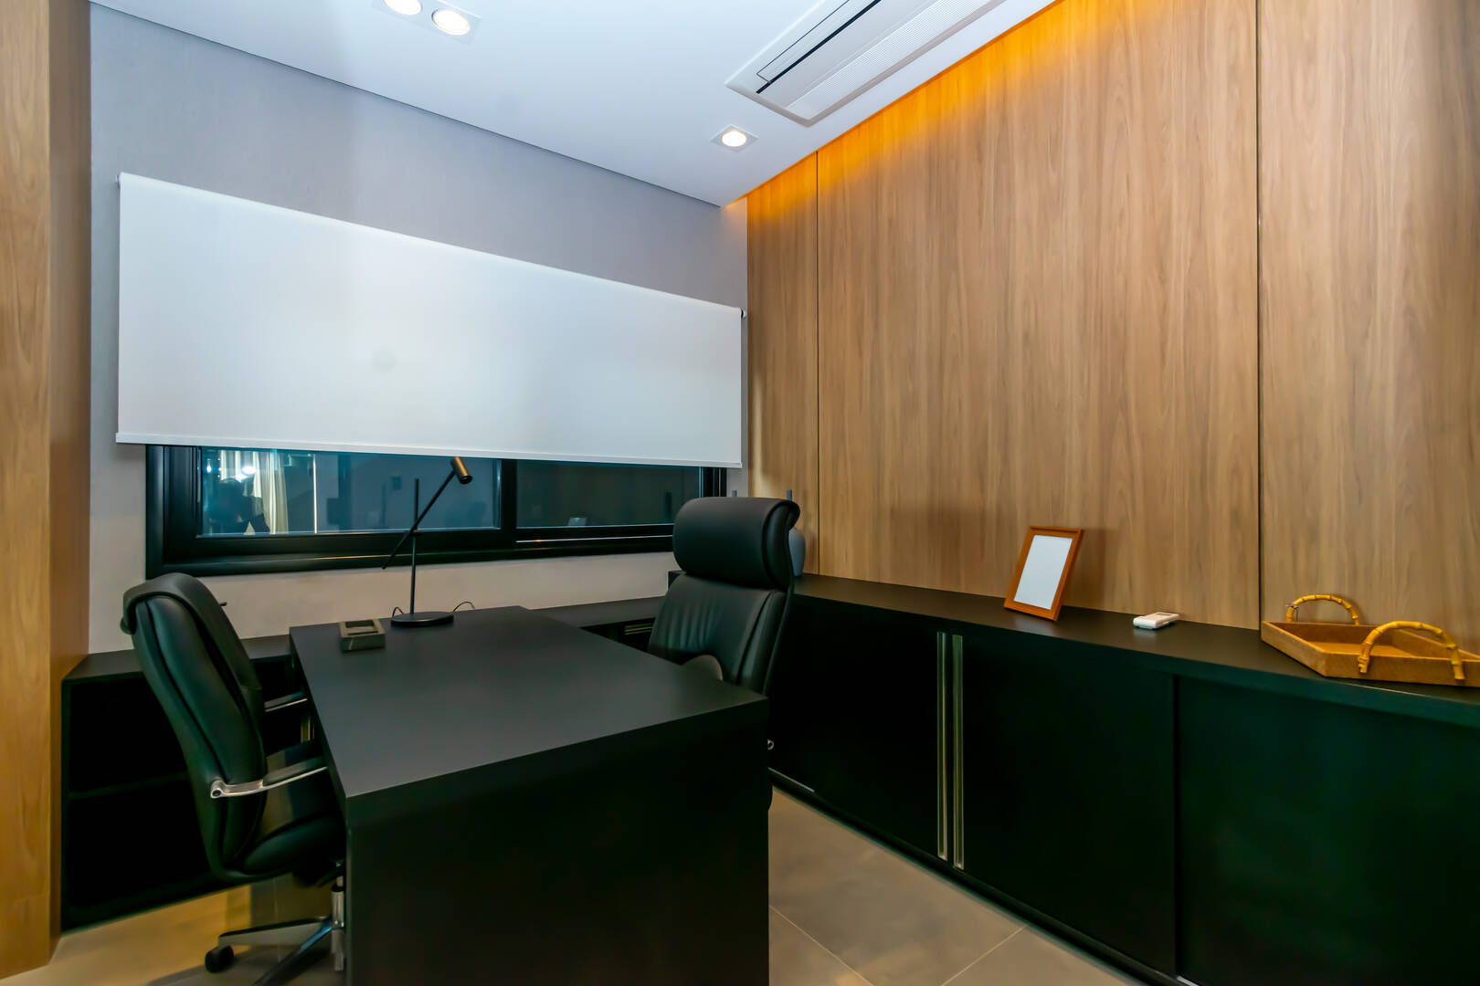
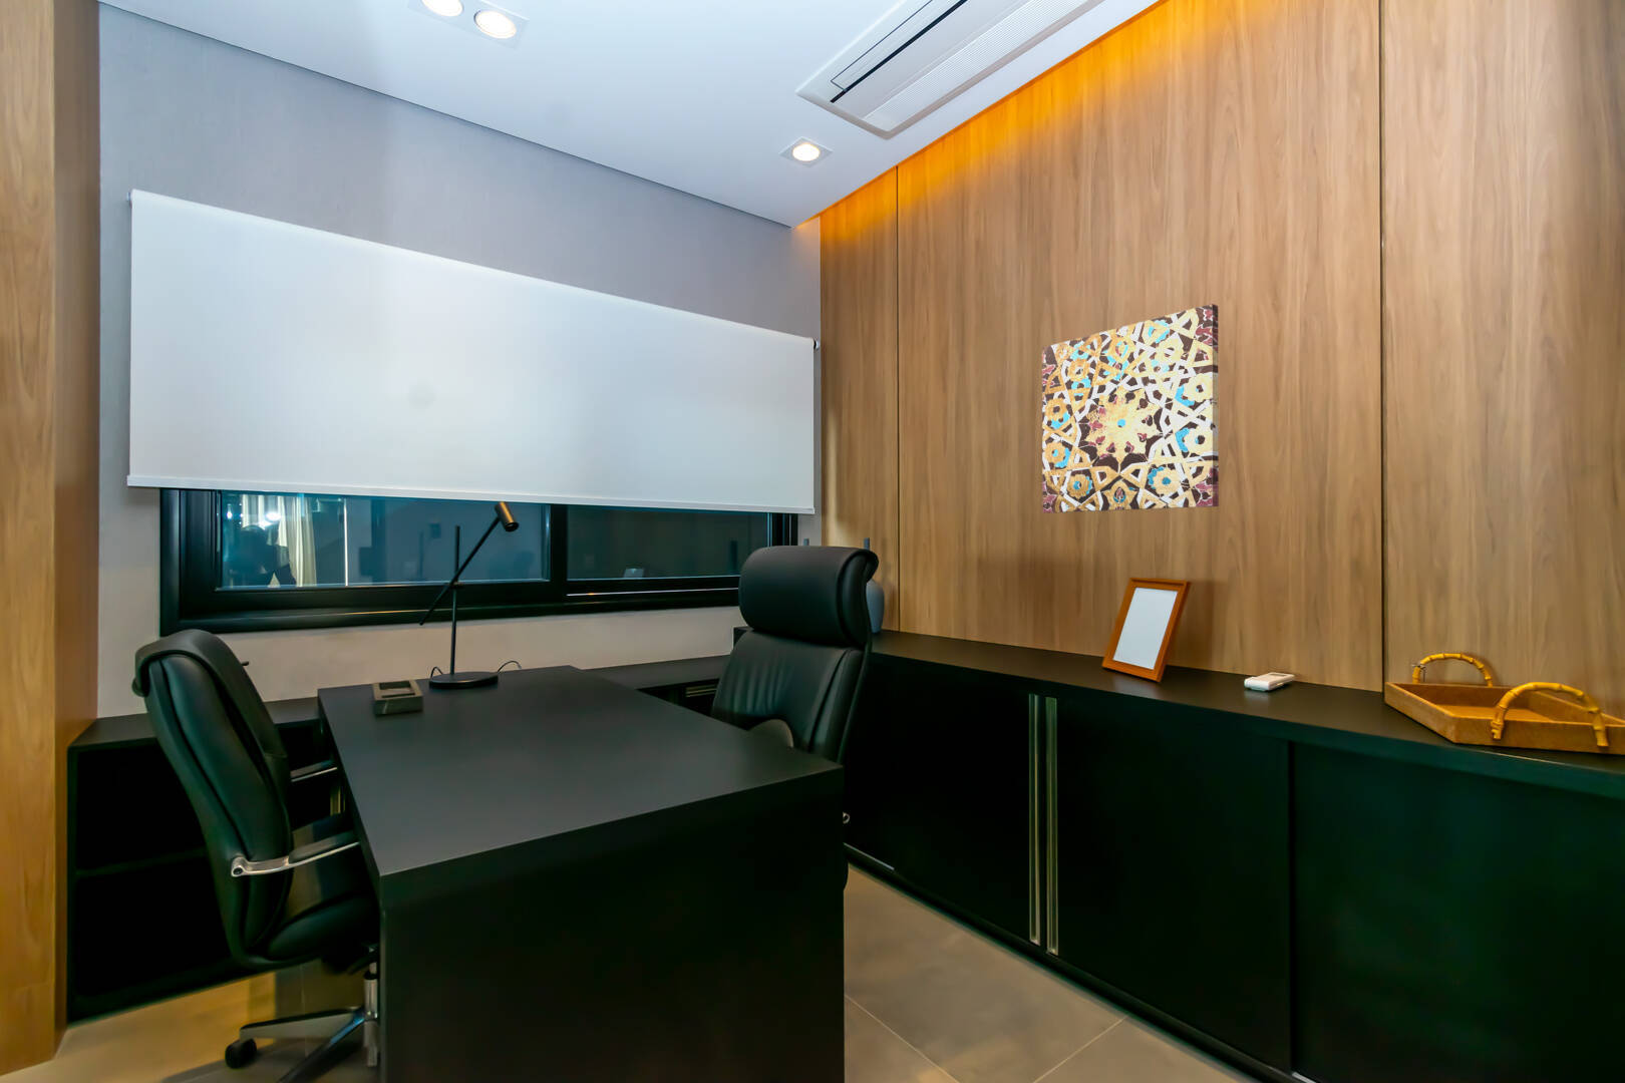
+ wall art (1122, 419)
